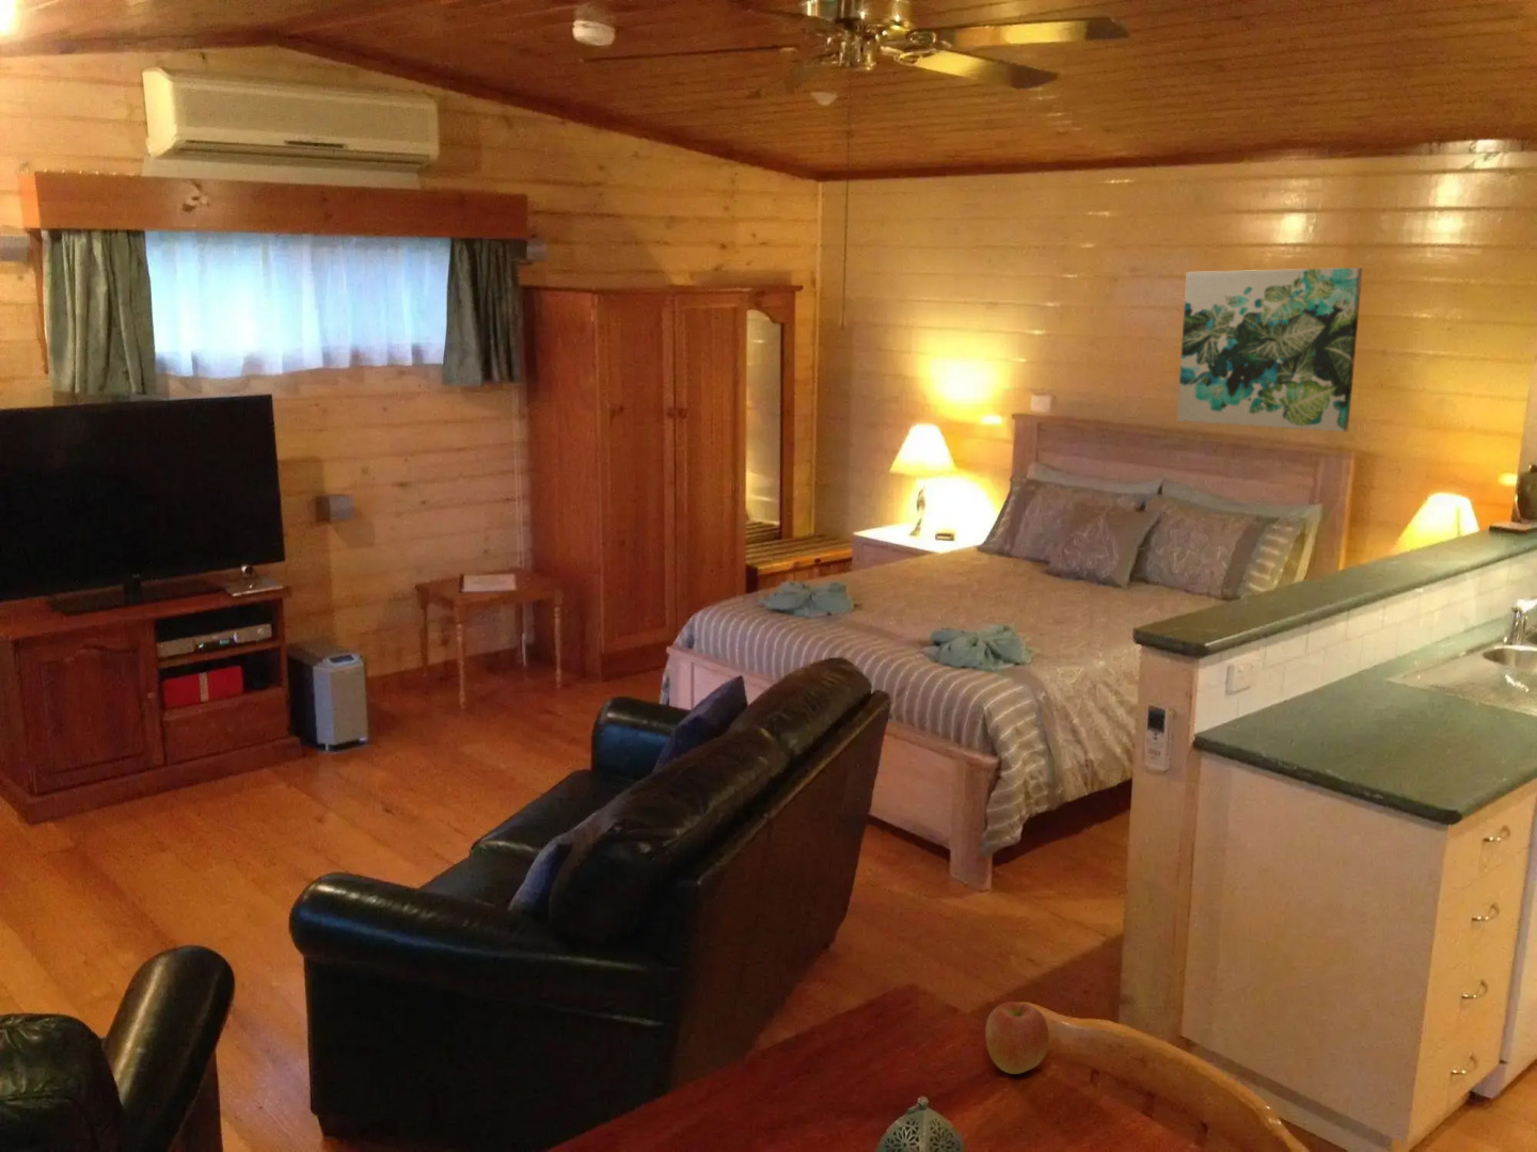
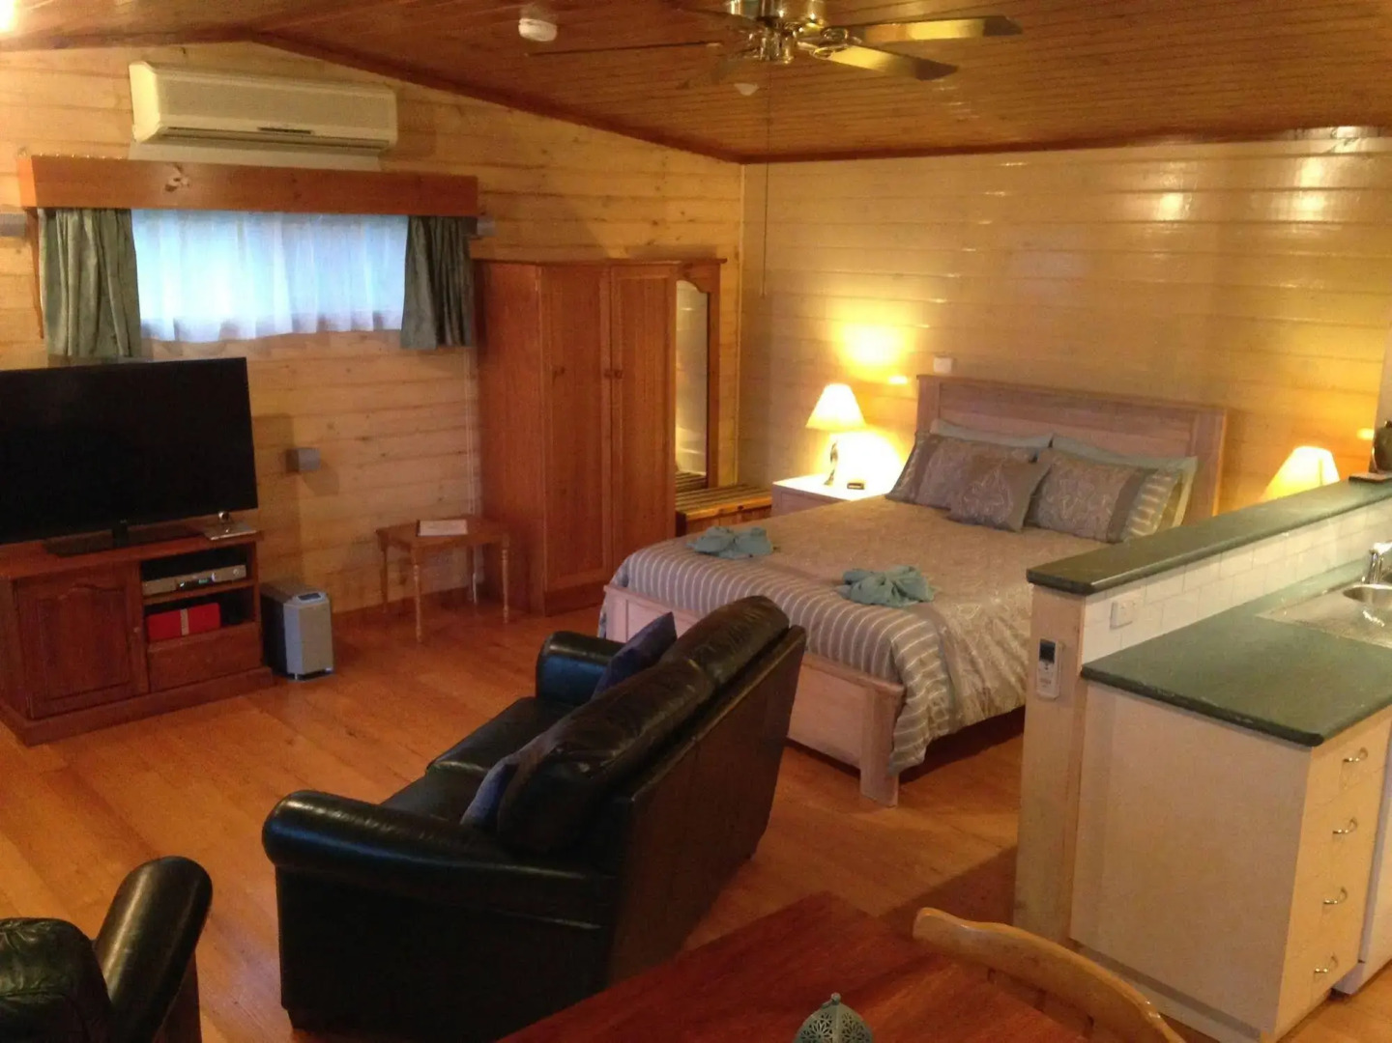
- apple (1015, 1038)
- wall art (1263, 349)
